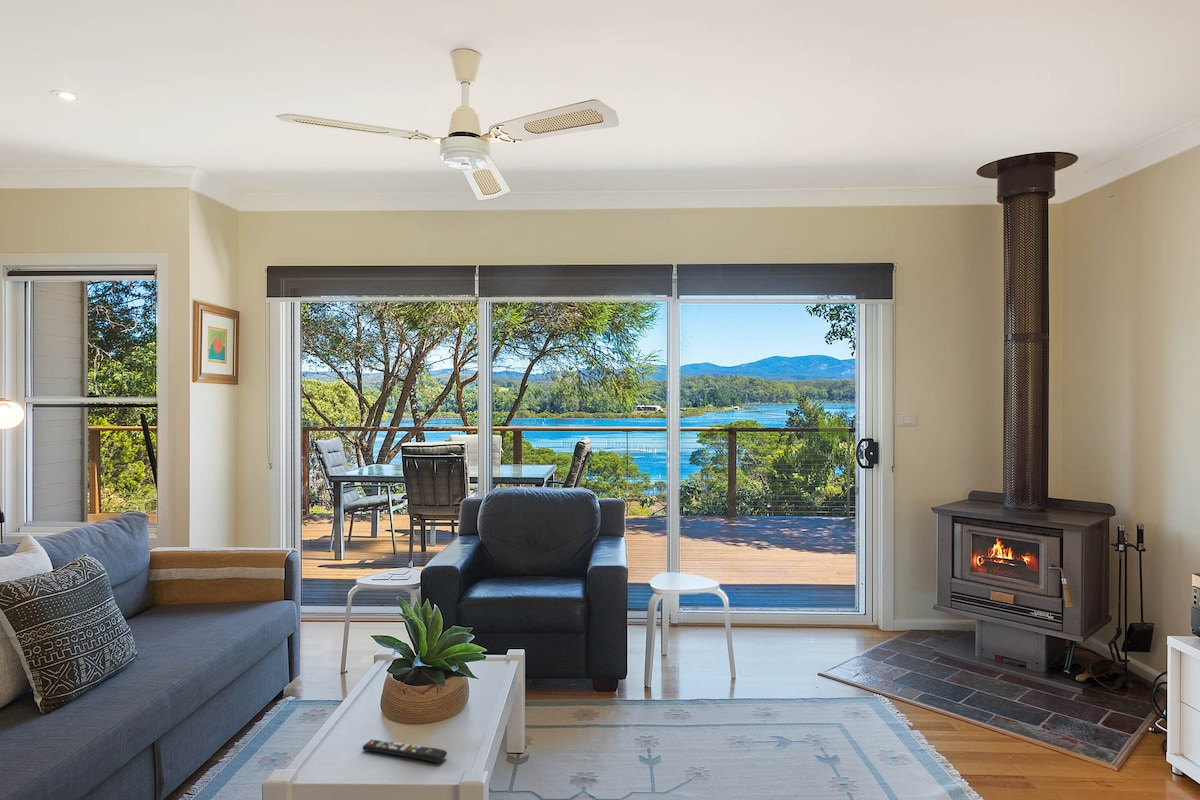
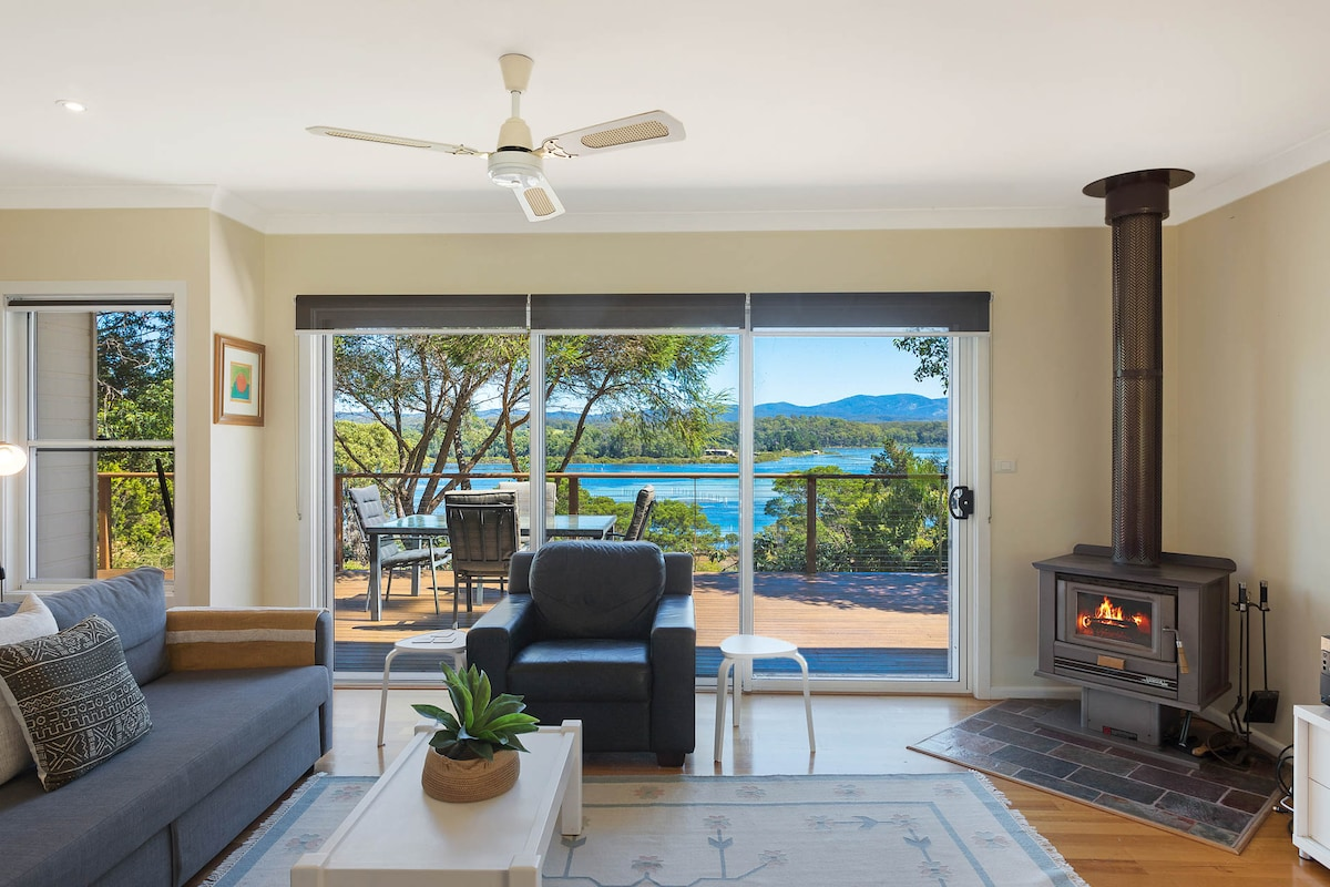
- remote control (404, 750)
